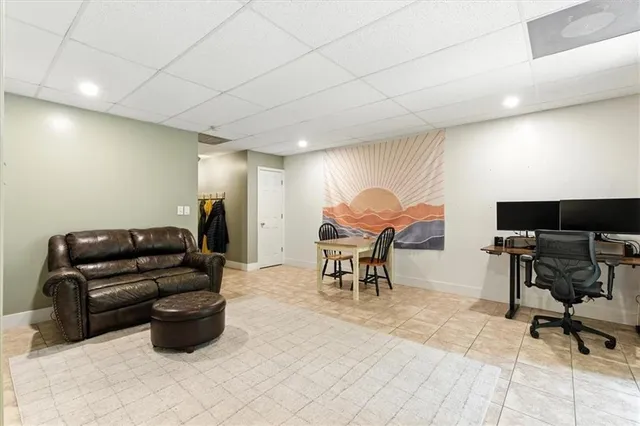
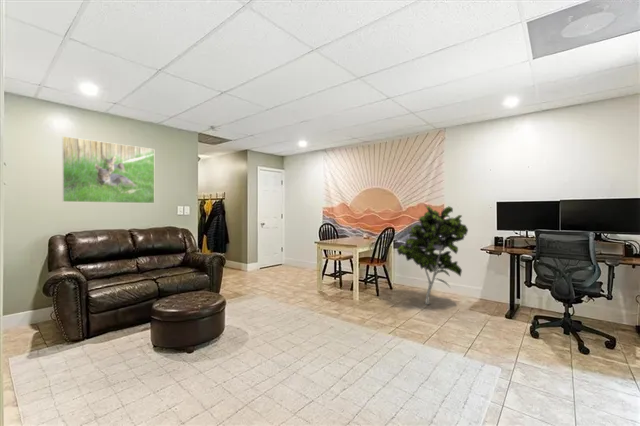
+ indoor plant (429, 254)
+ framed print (112, 173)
